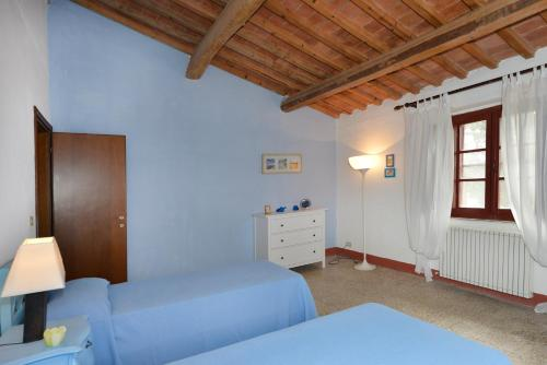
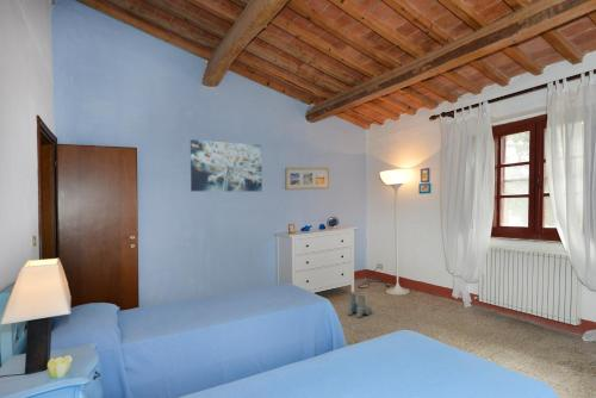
+ wall art (228, 167)
+ boots (359, 304)
